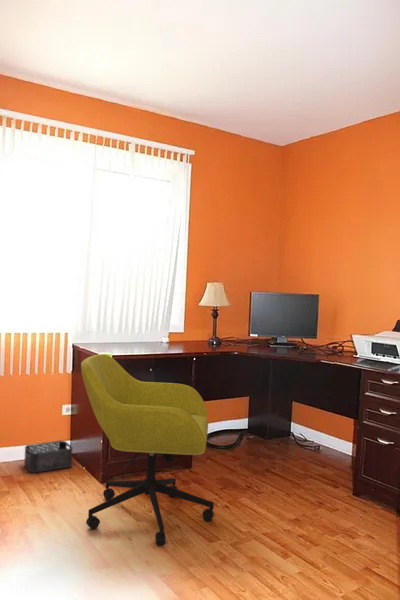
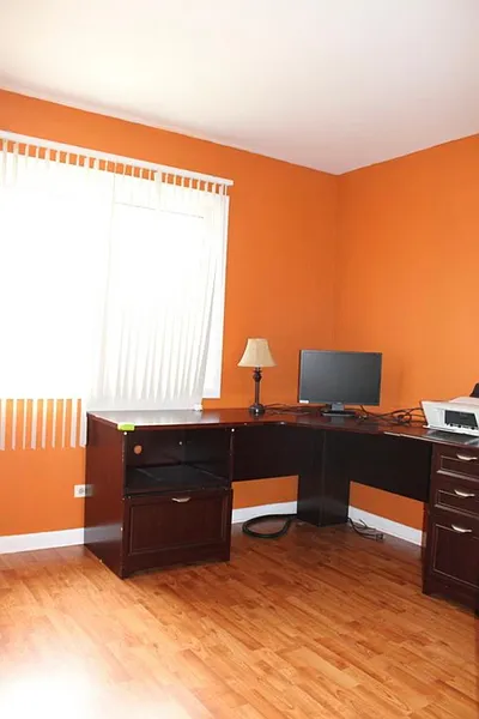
- storage bin (48, 456)
- office chair (152, 438)
